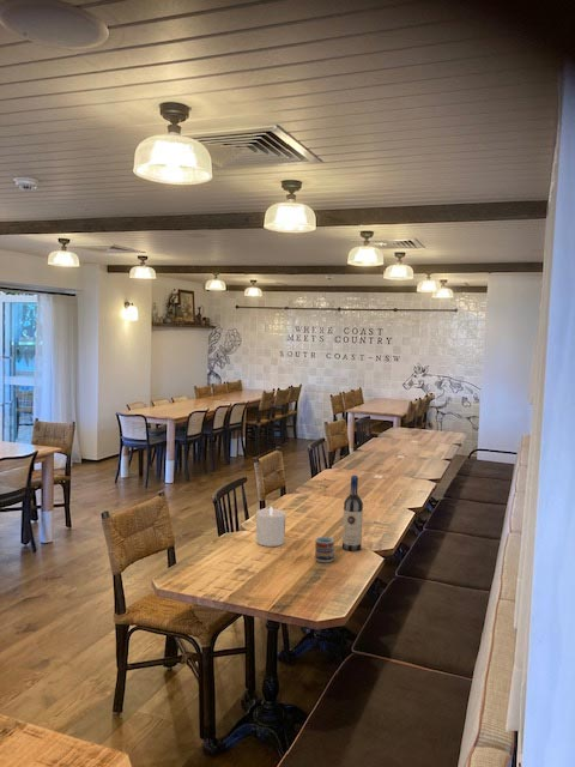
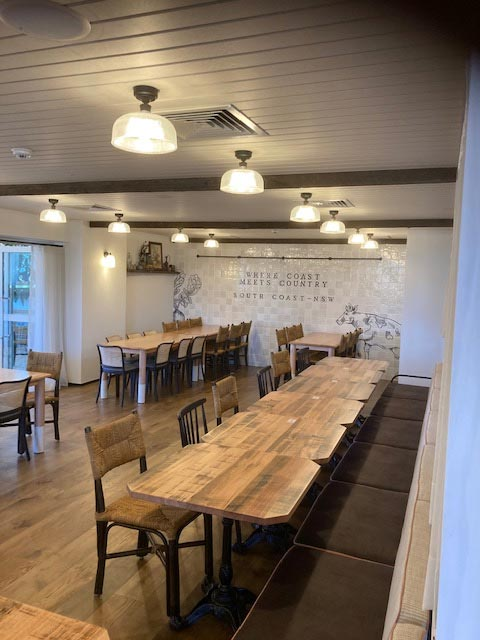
- cup (325, 548)
- candle (270, 524)
- wine bottle (352, 512)
